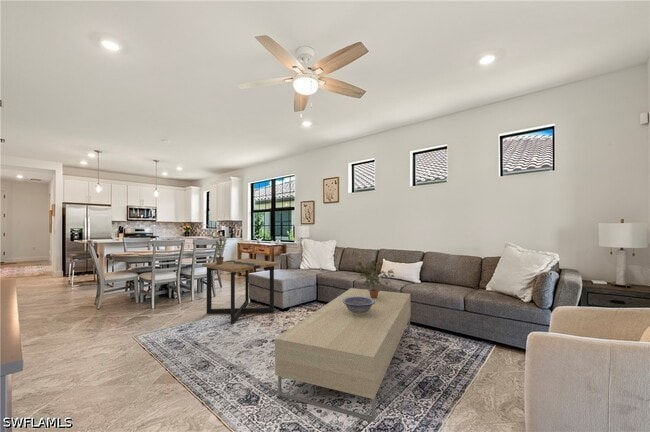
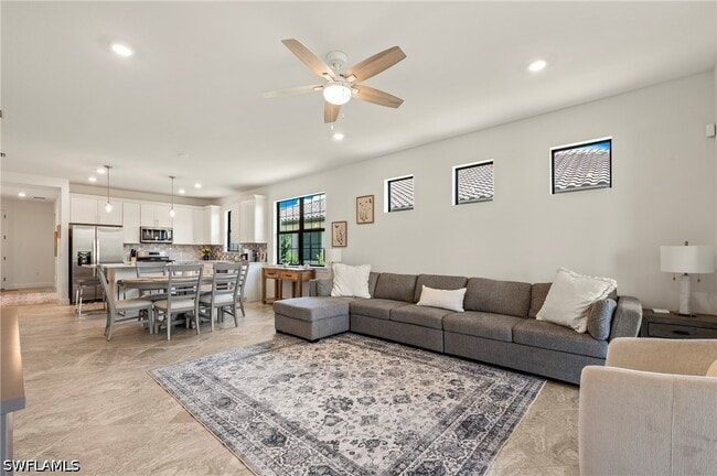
- side table (245, 287)
- potted plant (374, 278)
- coffee table (356, 333)
- decorative bowl (358, 306)
- potted plant (220, 250)
